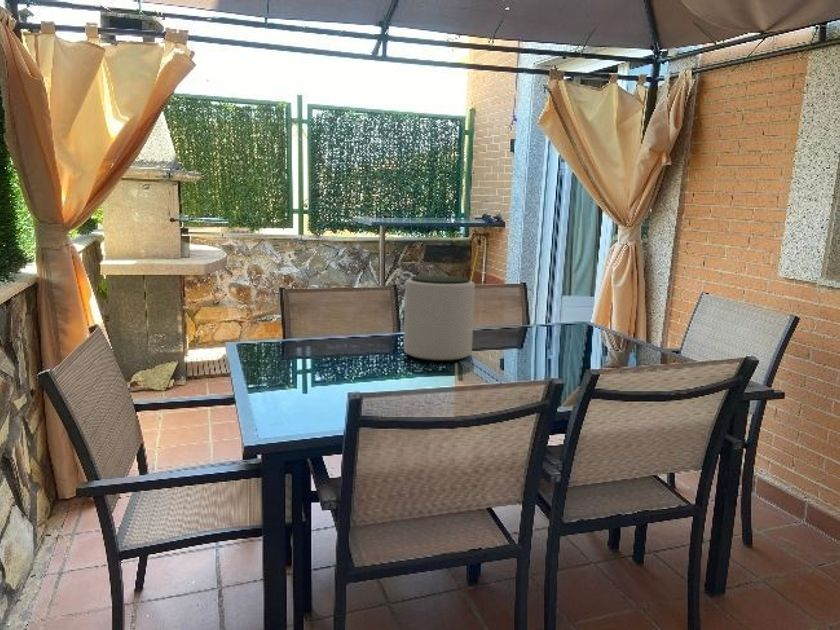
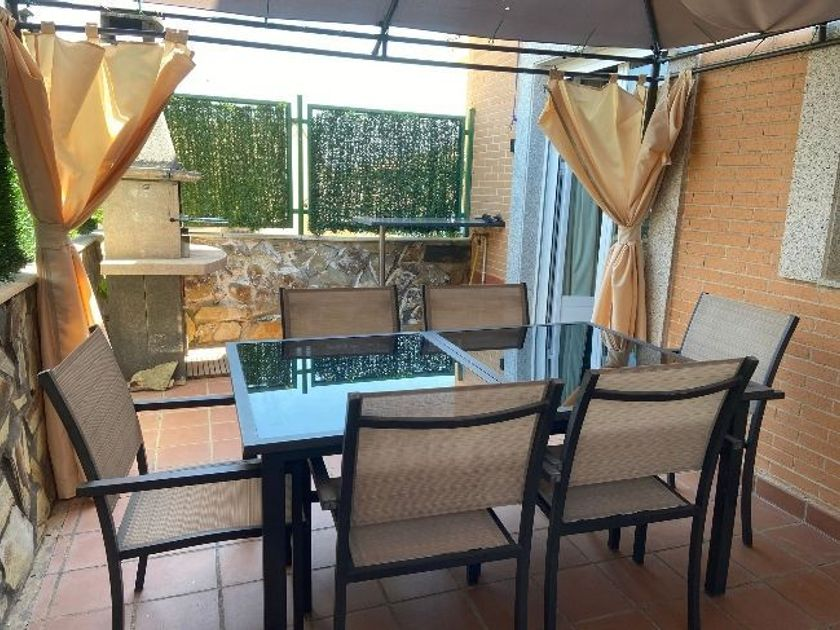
- plant pot (438, 316)
